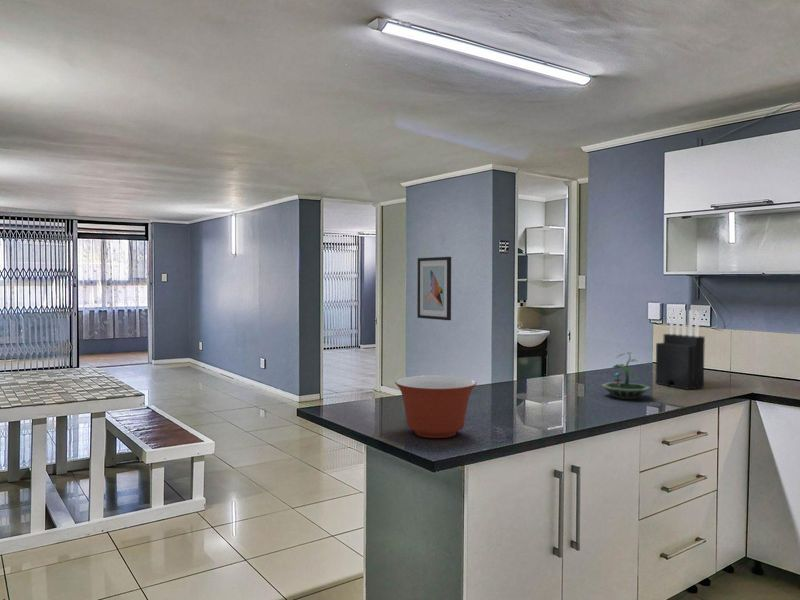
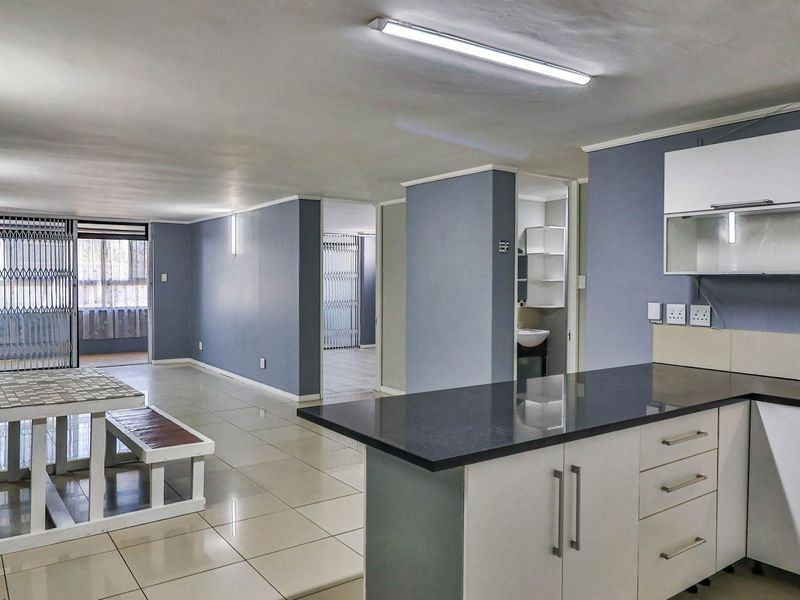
- knife block (678, 348)
- terrarium (627, 362)
- wall art (433, 288)
- mixing bowl (435, 407)
